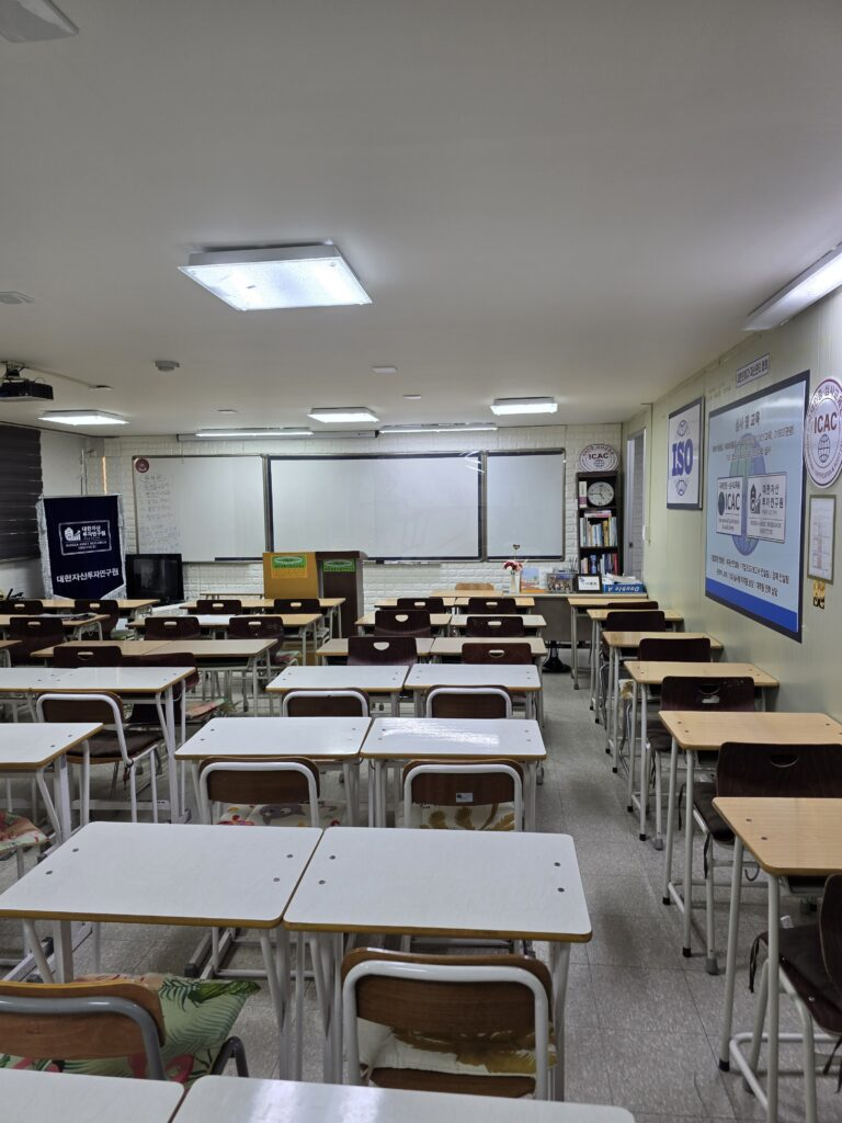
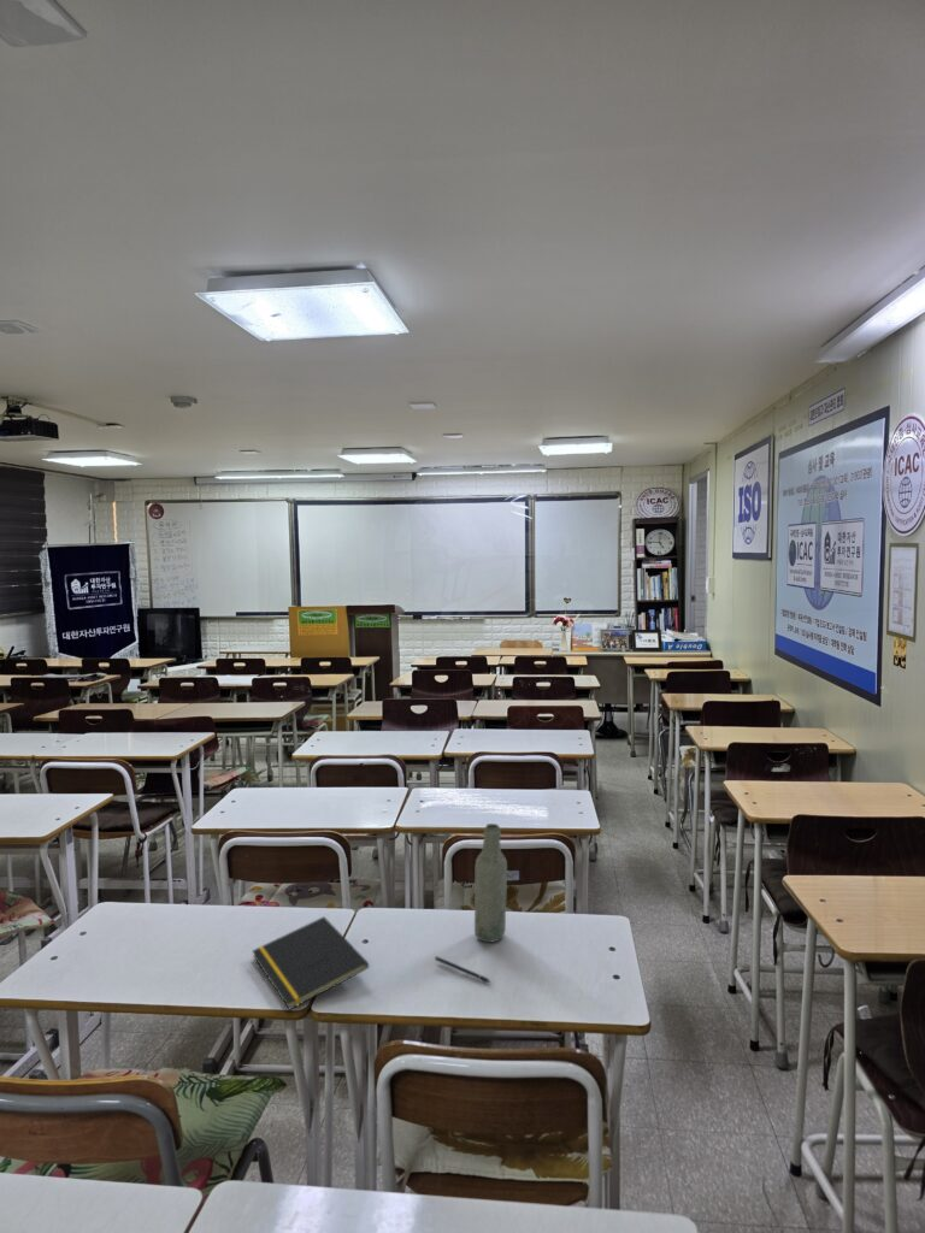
+ pen (462, 969)
+ bottle (489, 880)
+ notepad (308, 958)
